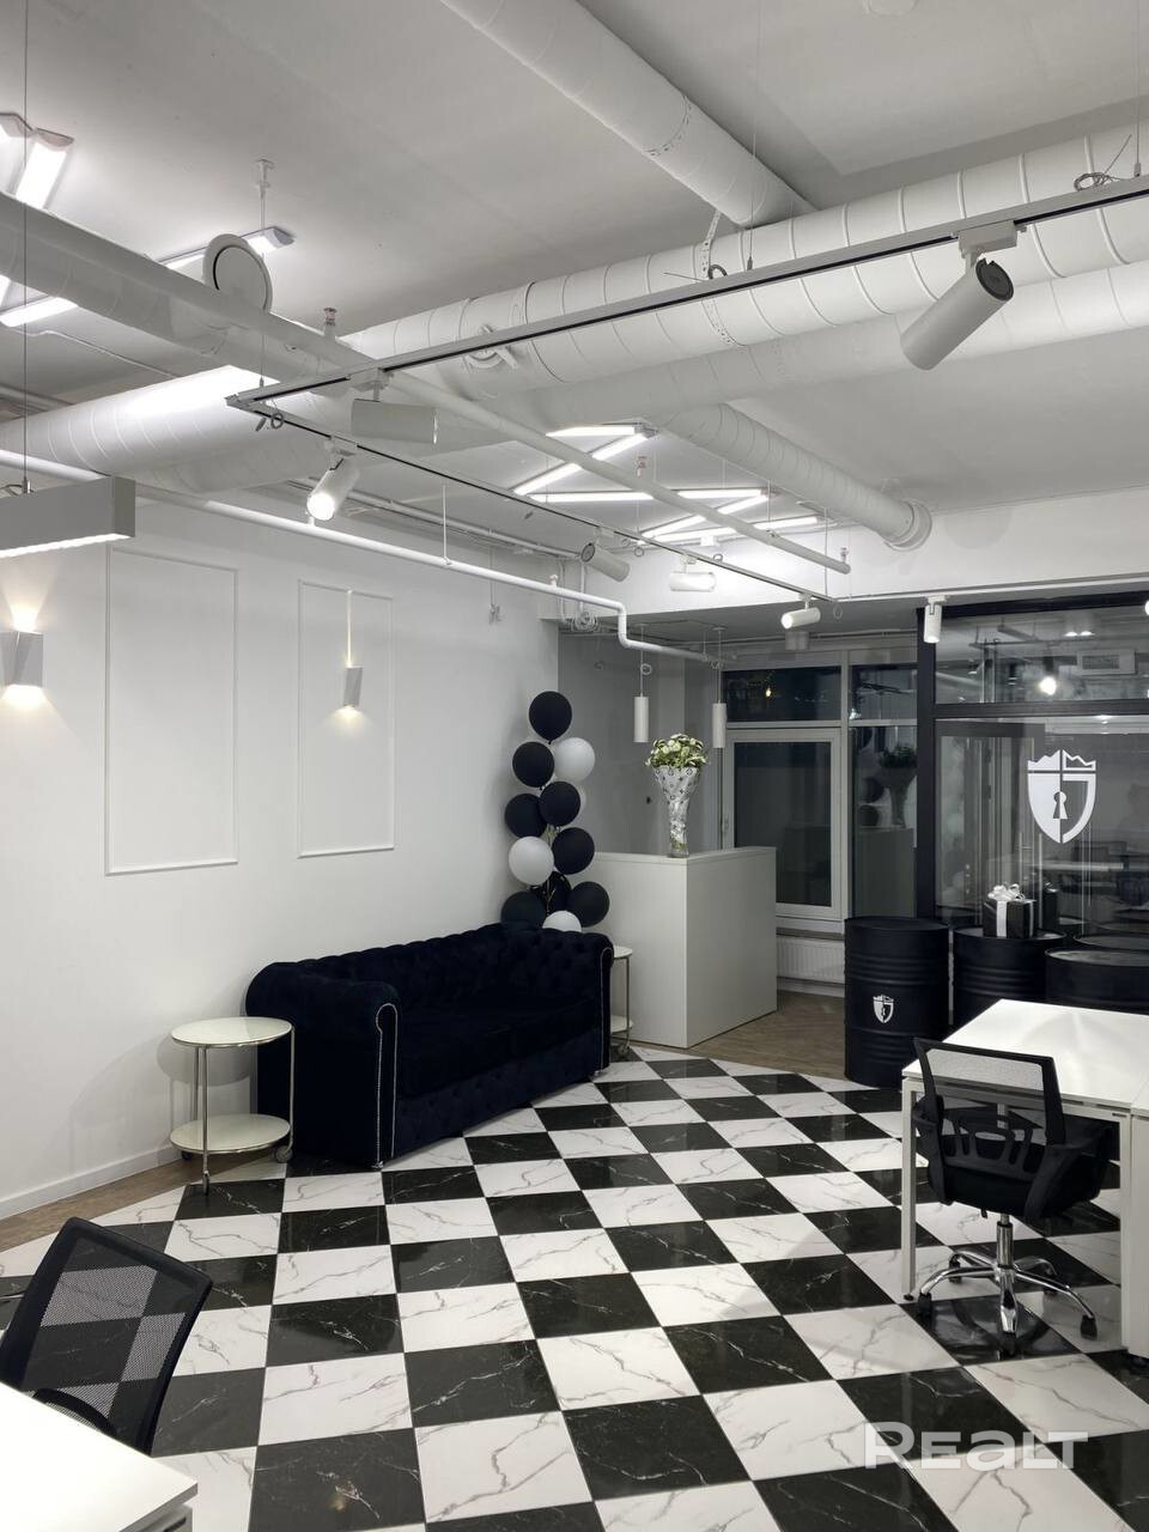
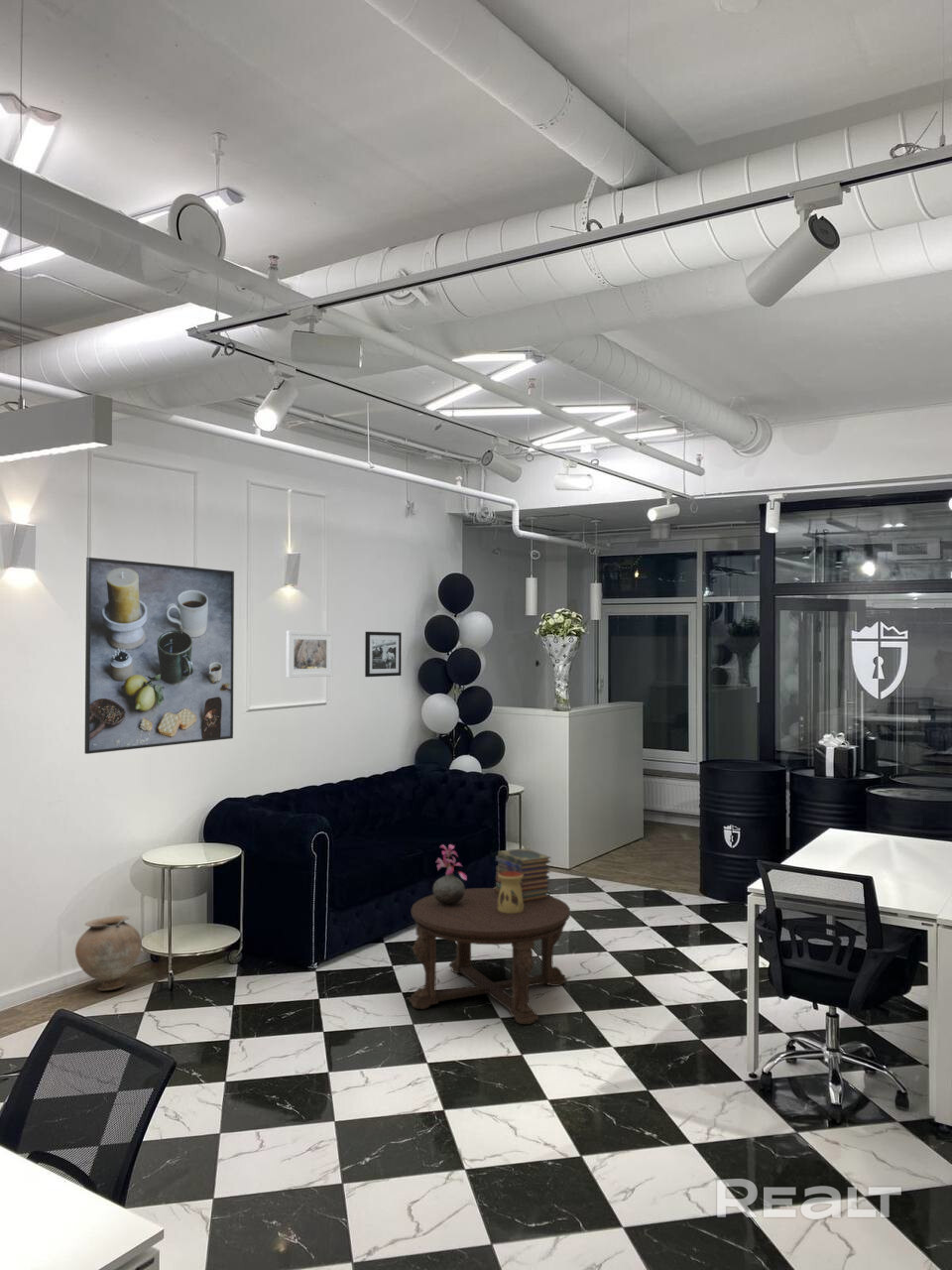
+ picture frame (383, 654)
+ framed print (309, 654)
+ book stack (523, 874)
+ vase (108, 952)
+ oil burner (510, 892)
+ vase (449, 874)
+ coffee table (490, 944)
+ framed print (165, 655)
